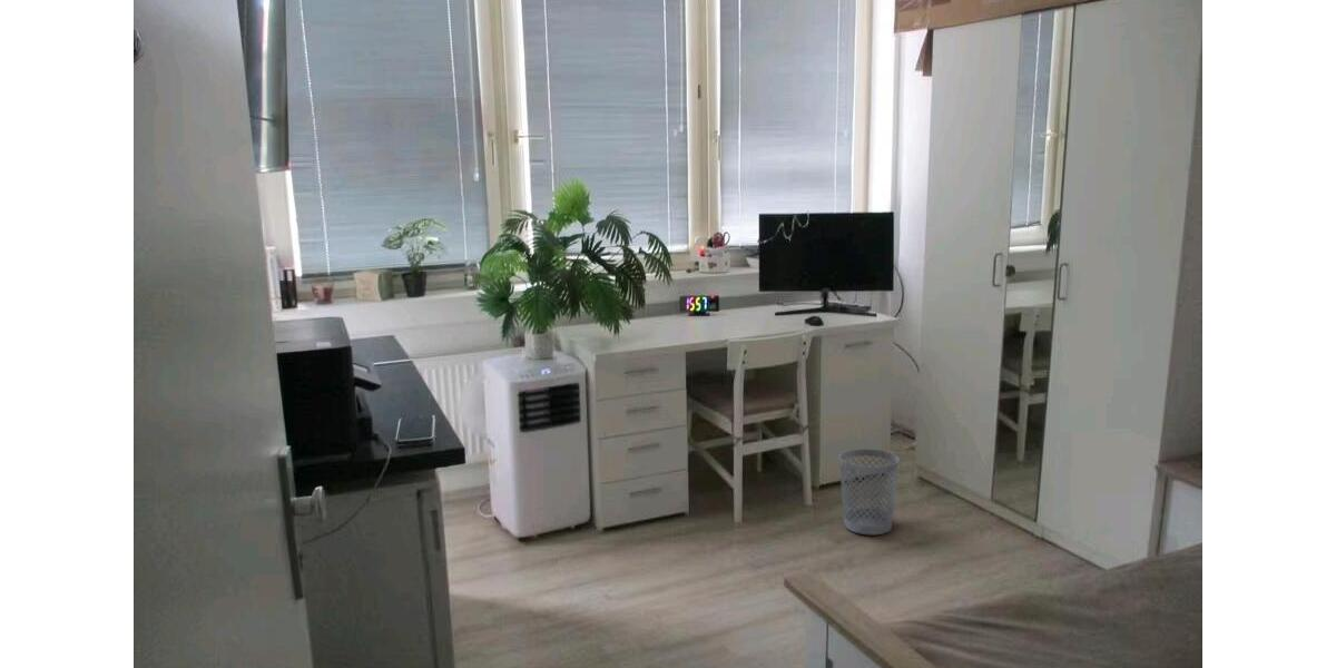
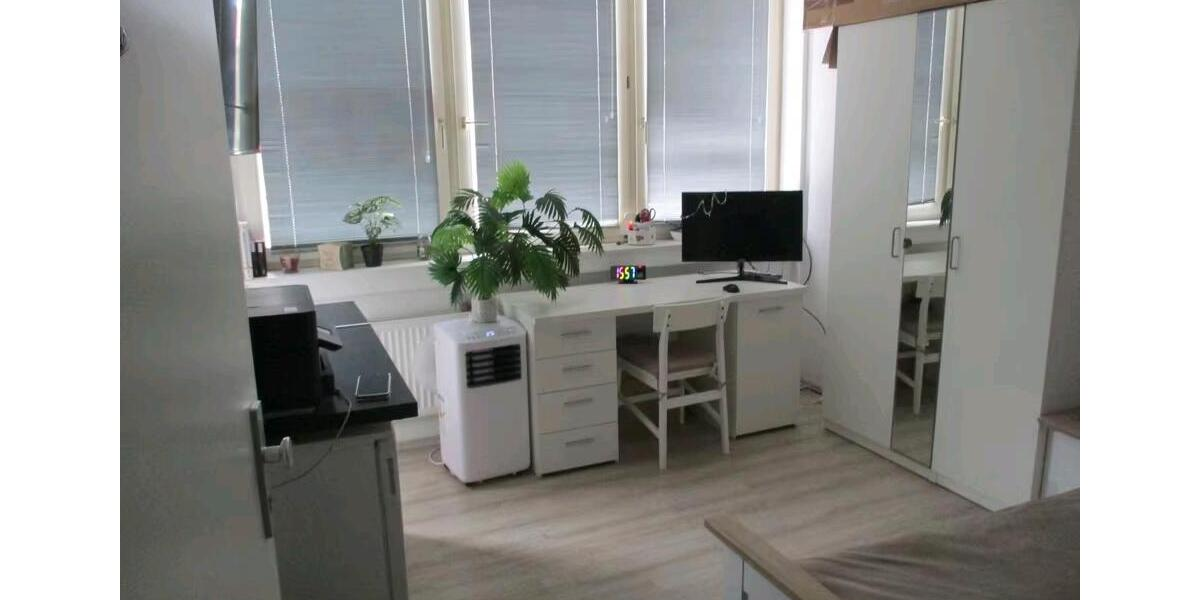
- wastebasket (868, 491)
